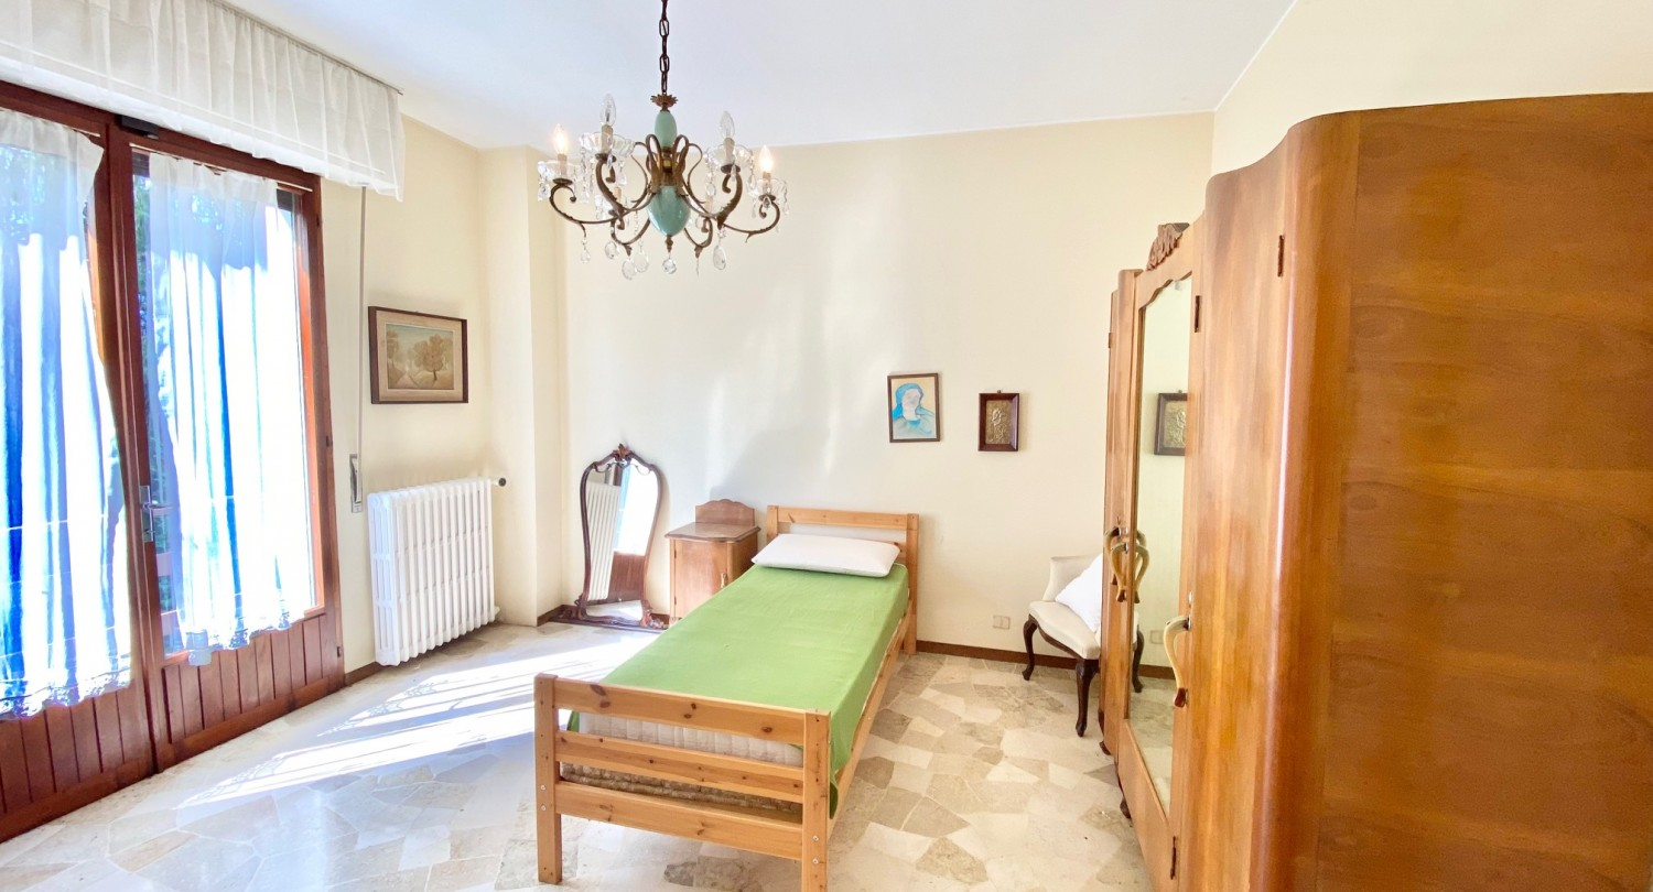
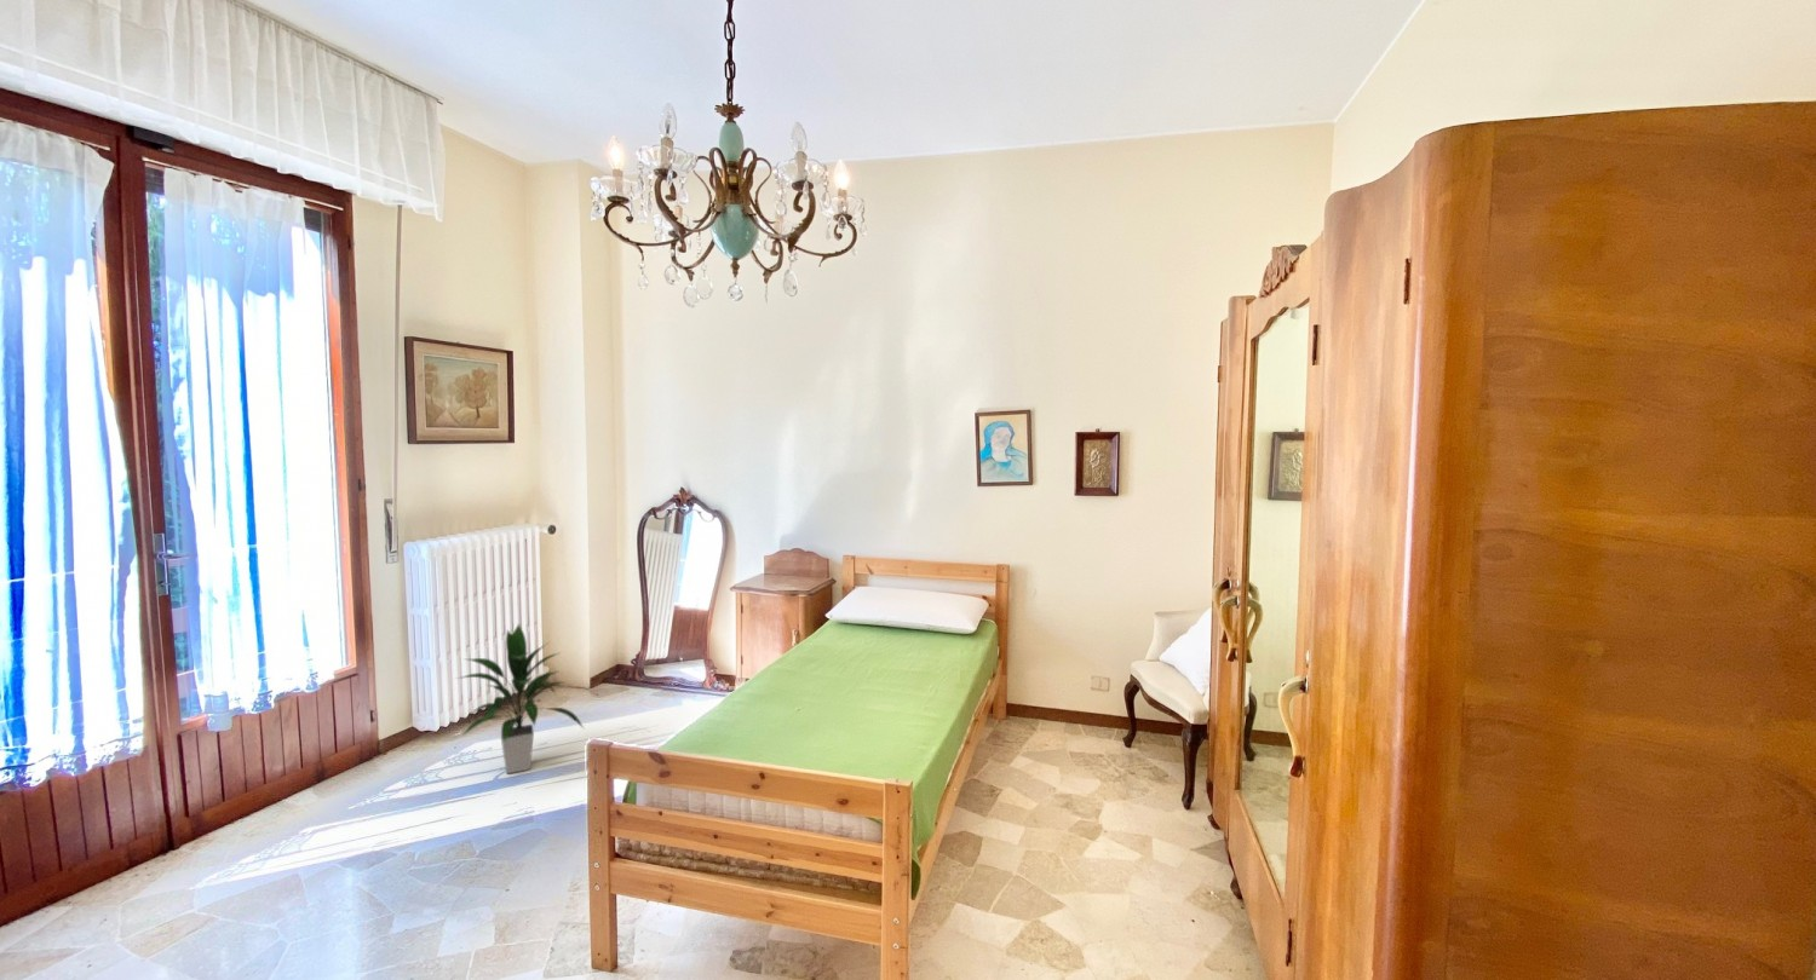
+ indoor plant (519, 699)
